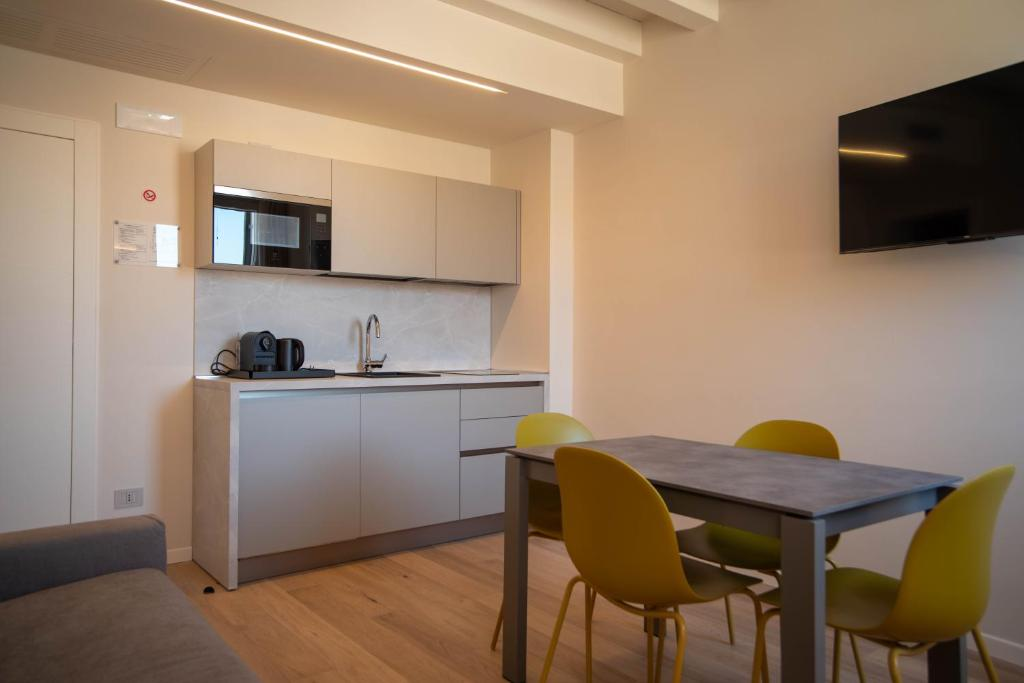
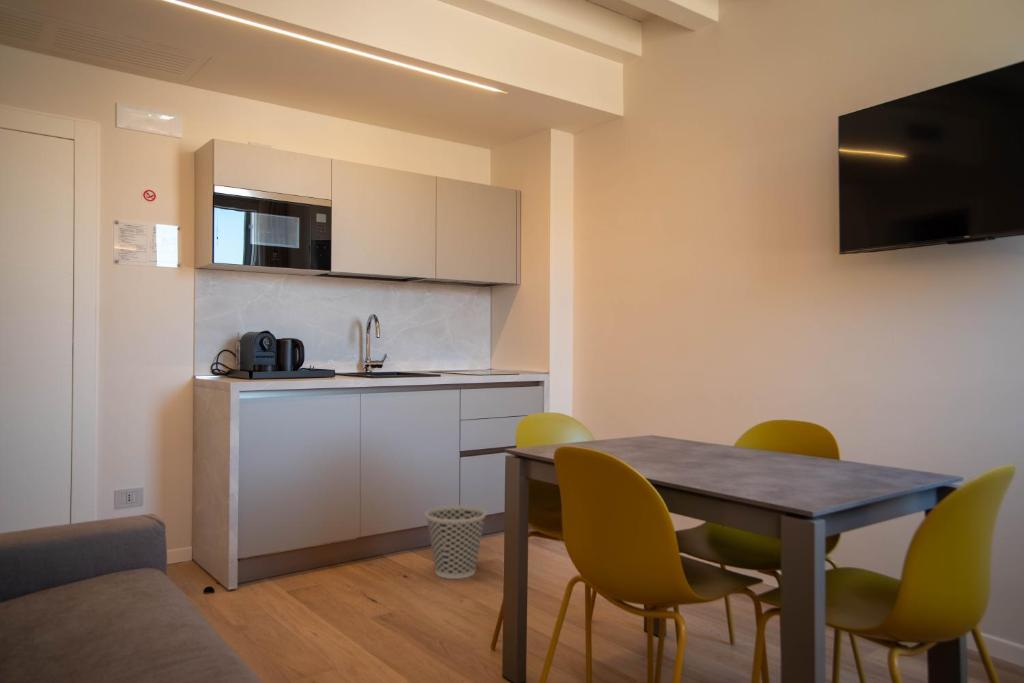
+ wastebasket (455, 542)
